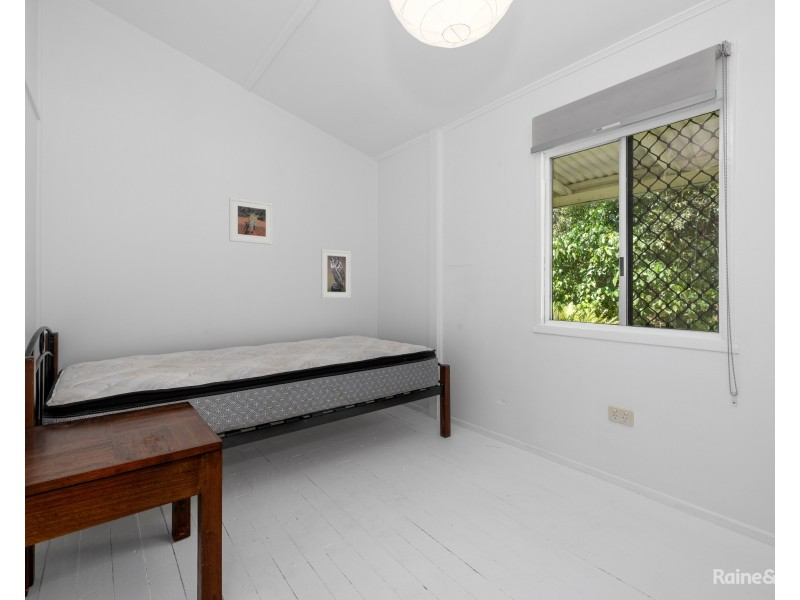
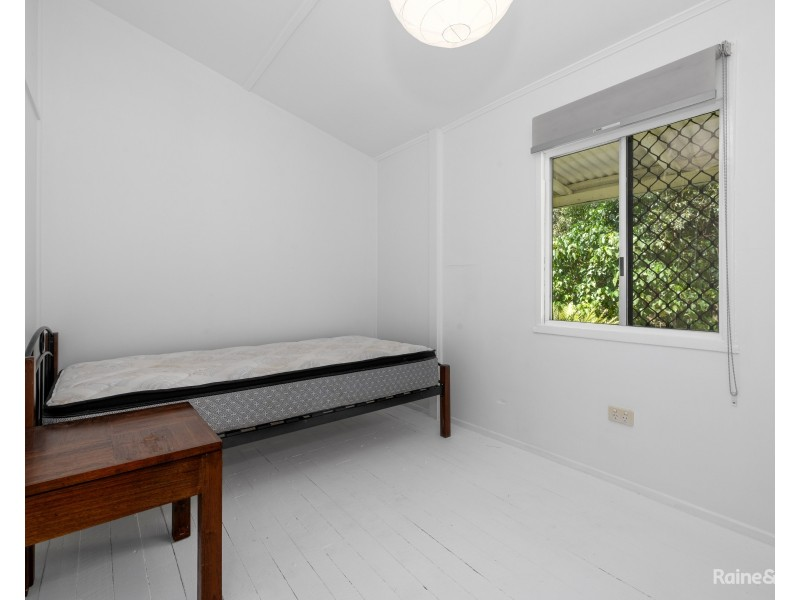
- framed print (251, 221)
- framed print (336, 274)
